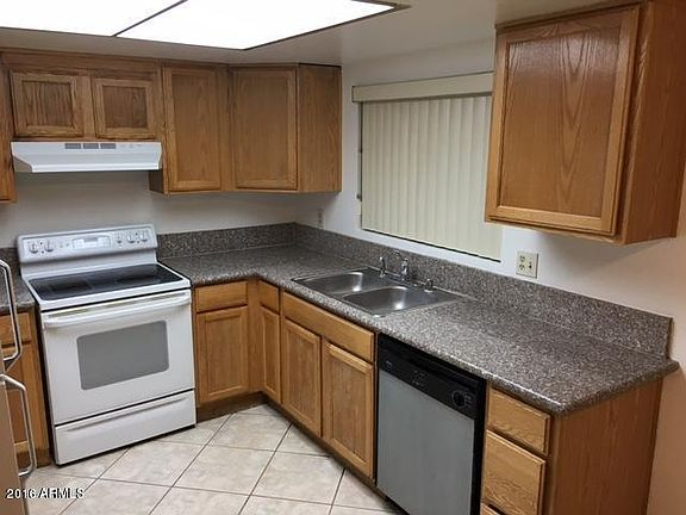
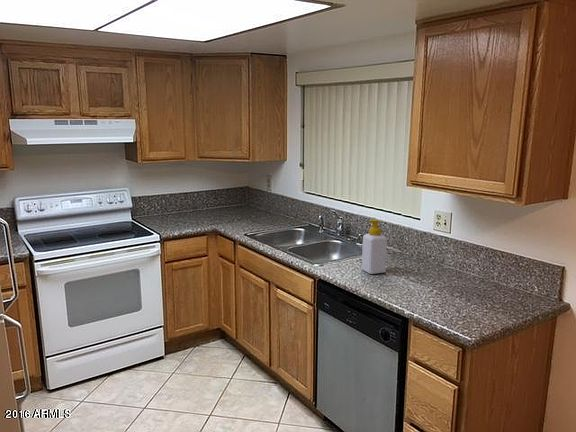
+ soap bottle (374, 245)
